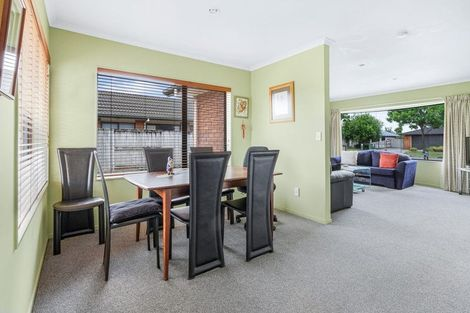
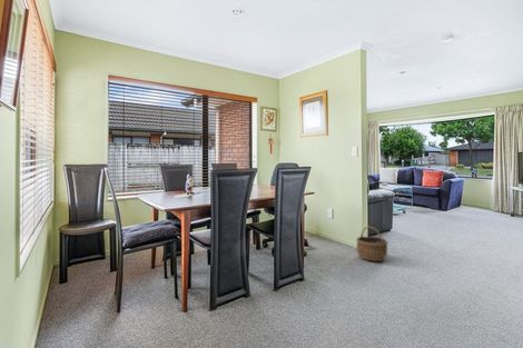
+ wicker basket (371, 242)
